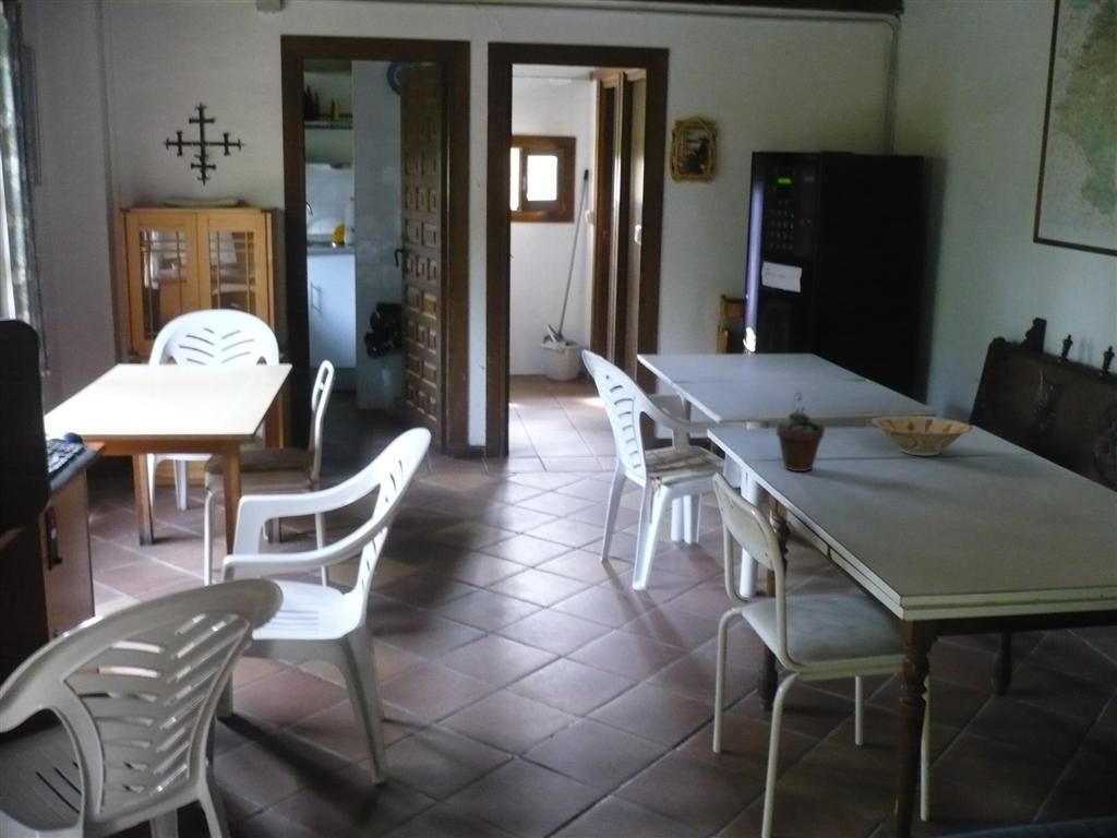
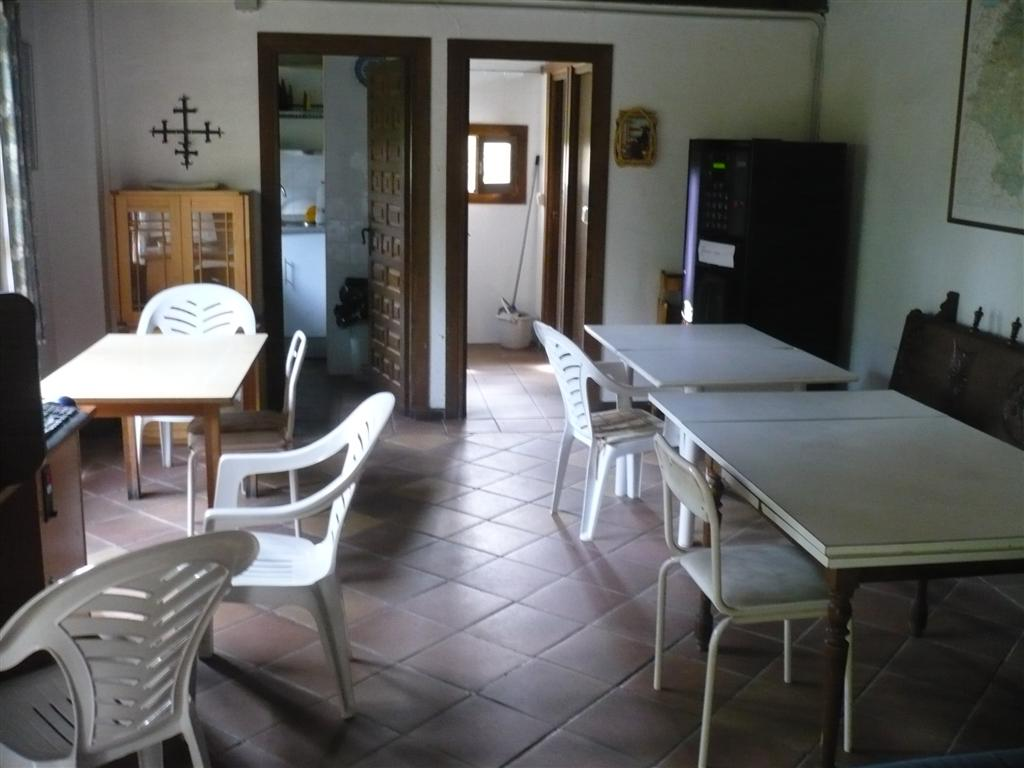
- bowl (920, 436)
- succulent plant (800, 430)
